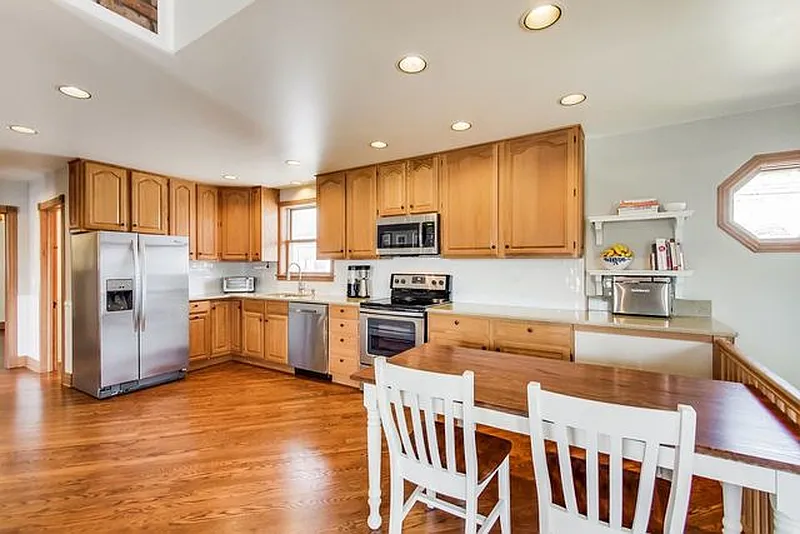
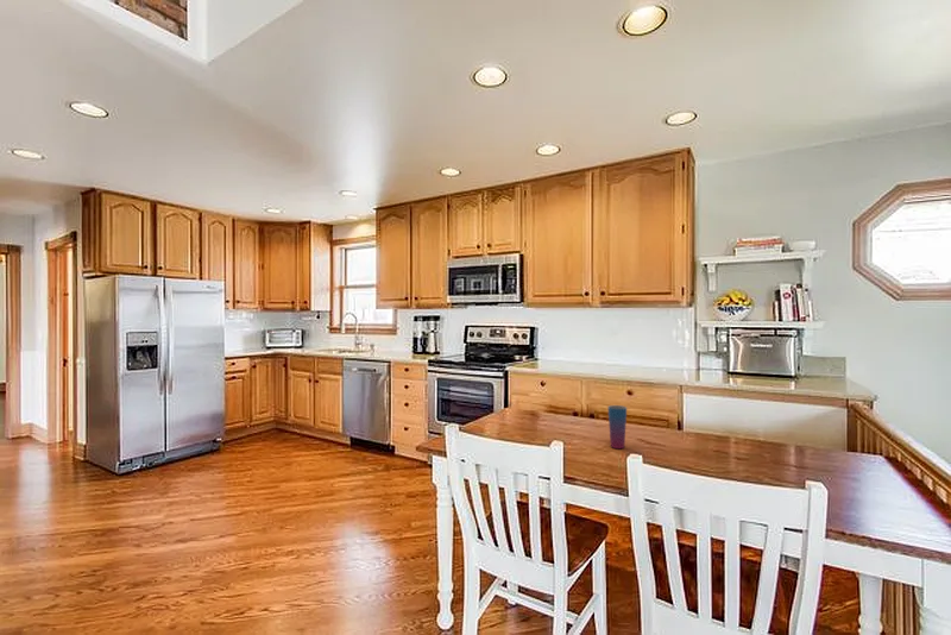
+ cup (617, 426)
